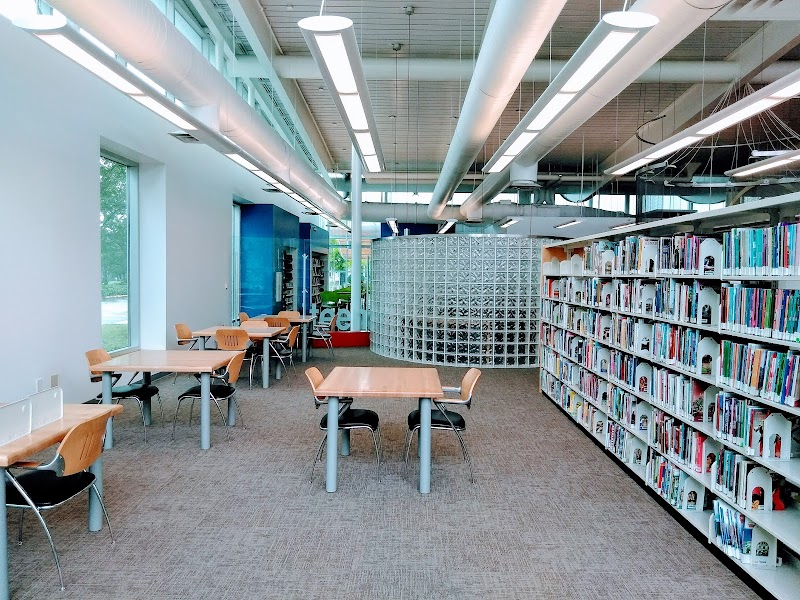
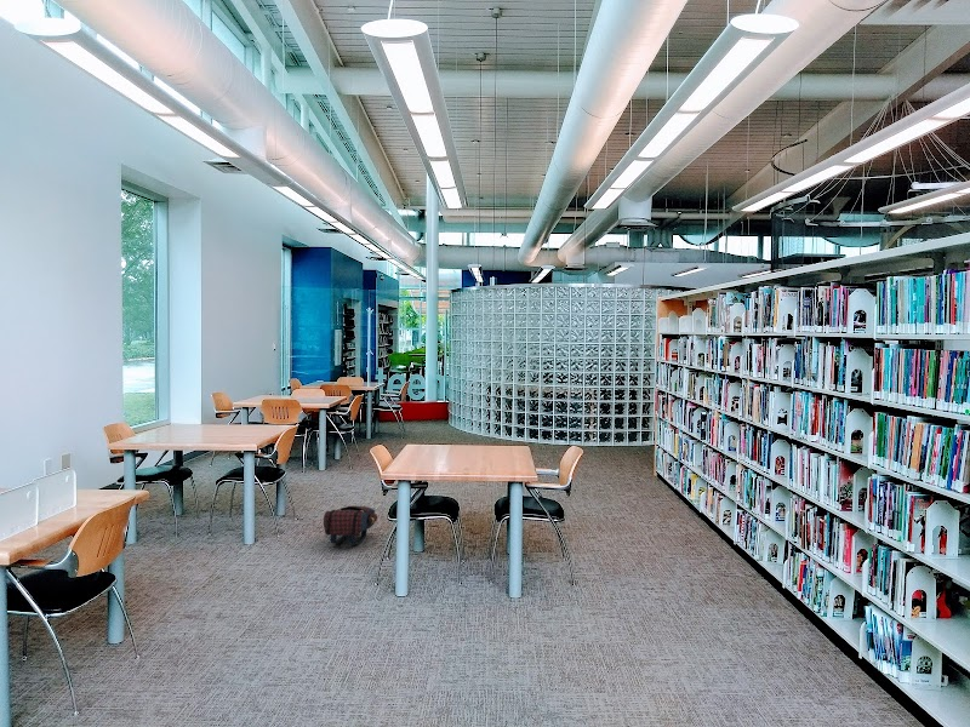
+ satchel (352, 523)
